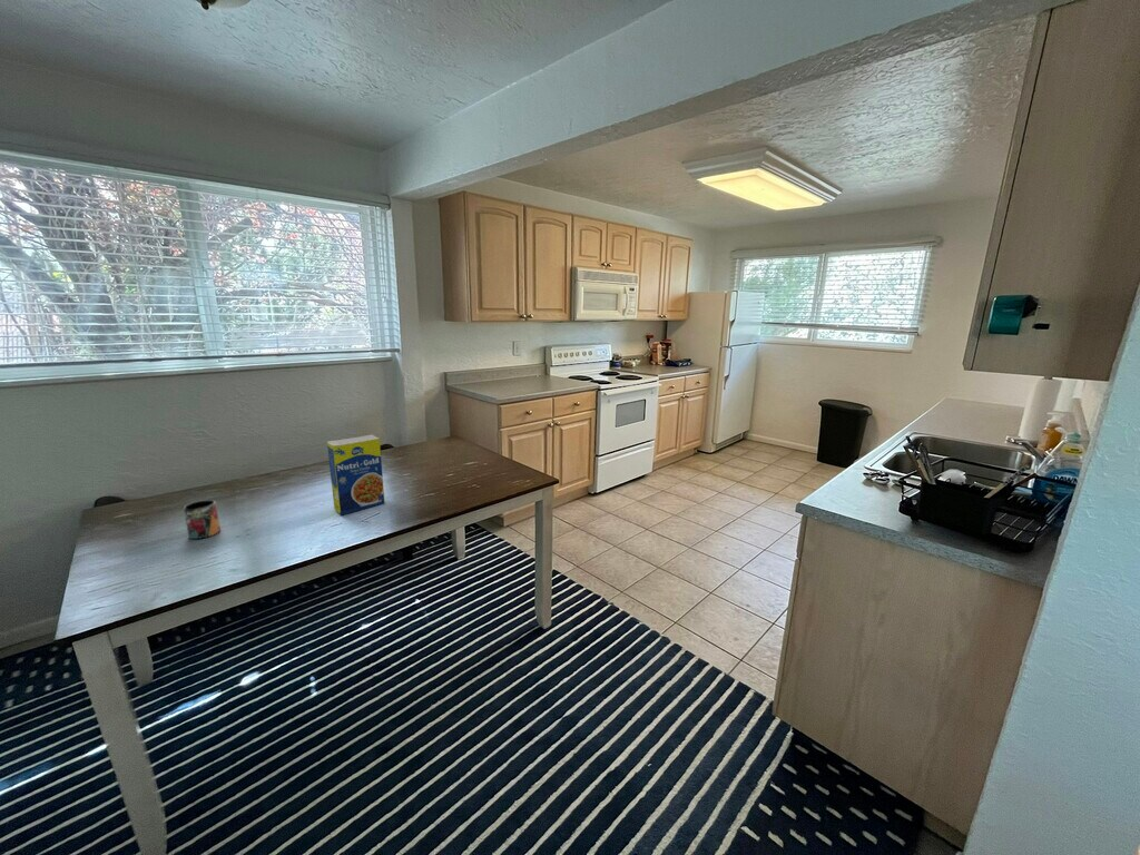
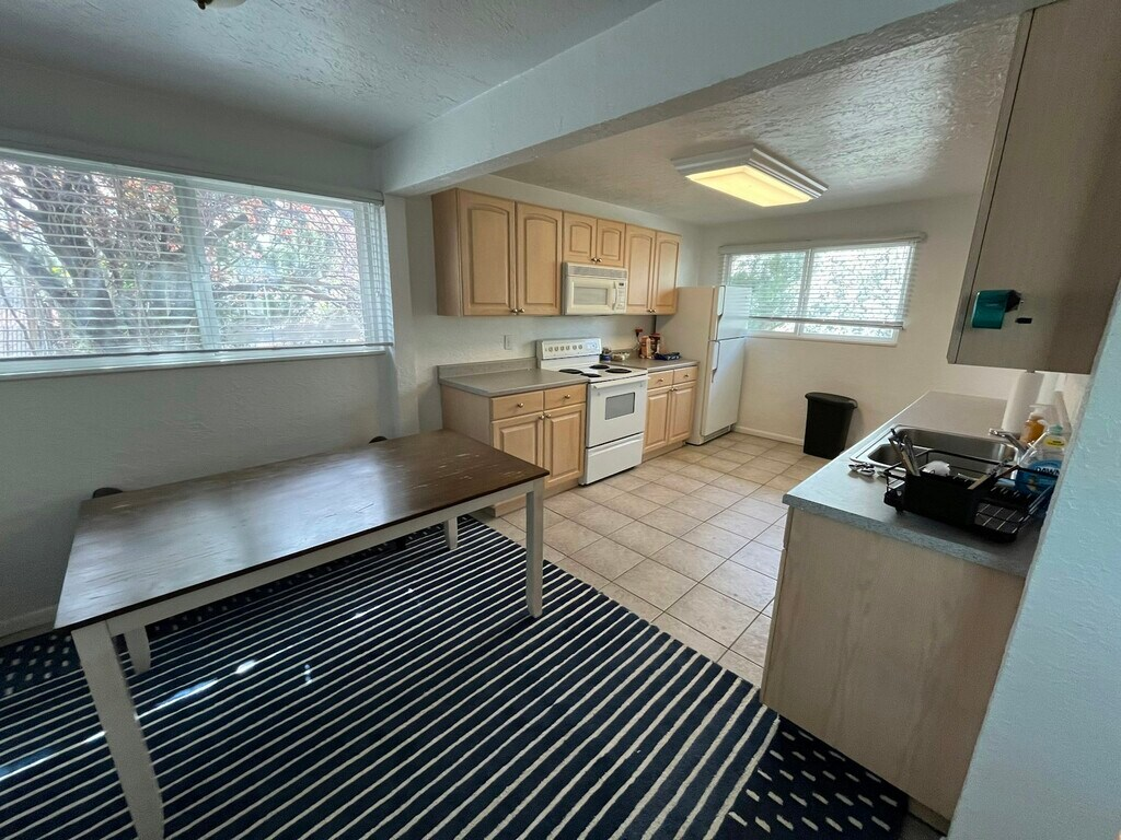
- legume (356, 473)
- mug (202, 517)
